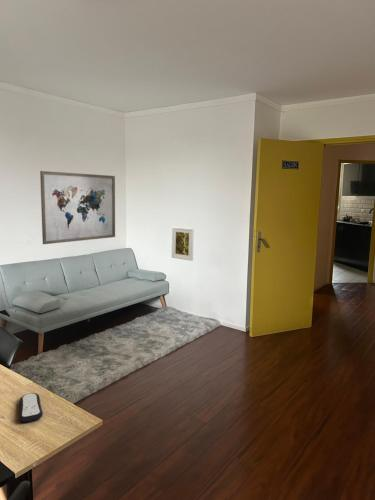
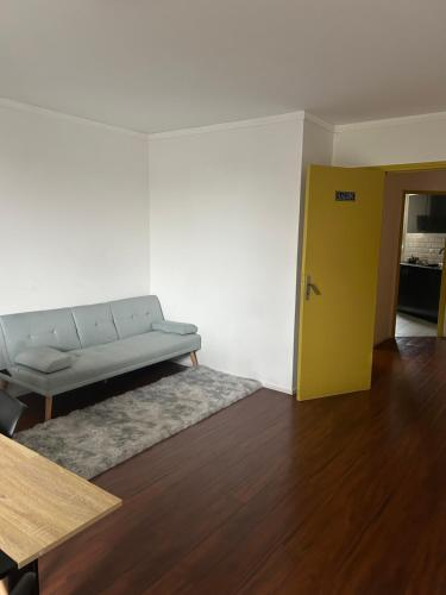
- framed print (182, 243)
- remote control (30, 406)
- wall art (81, 207)
